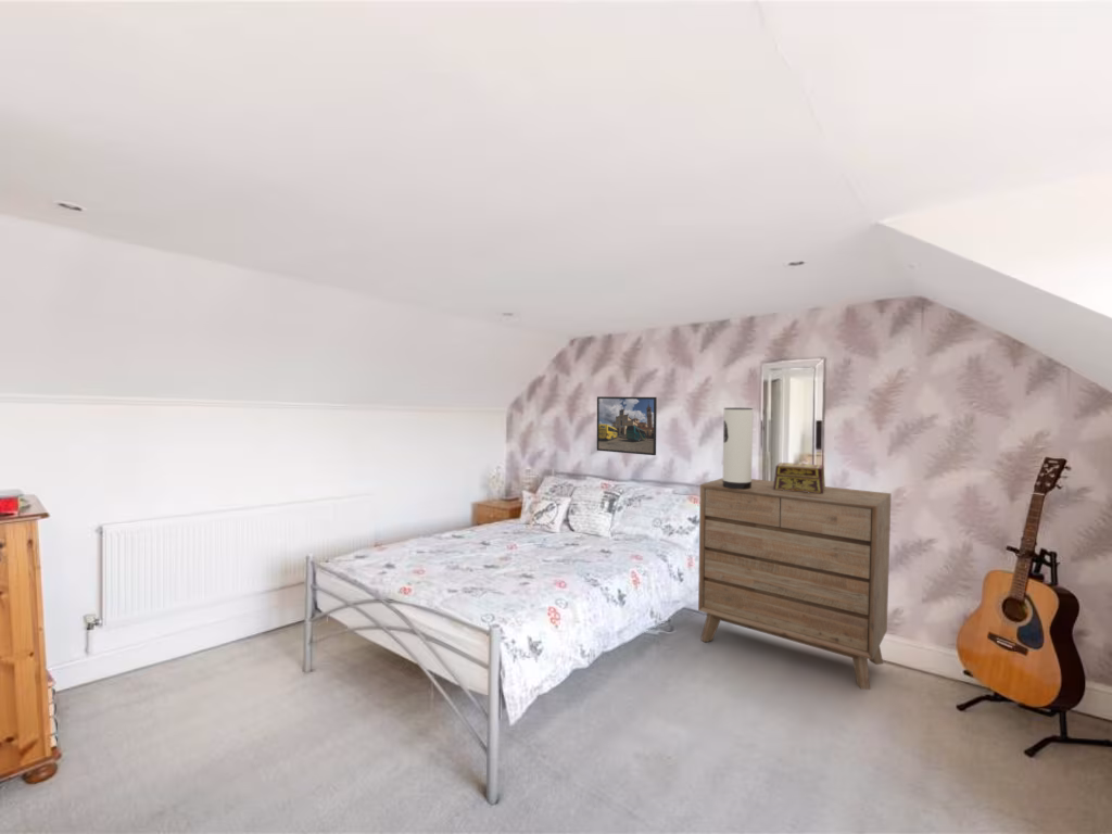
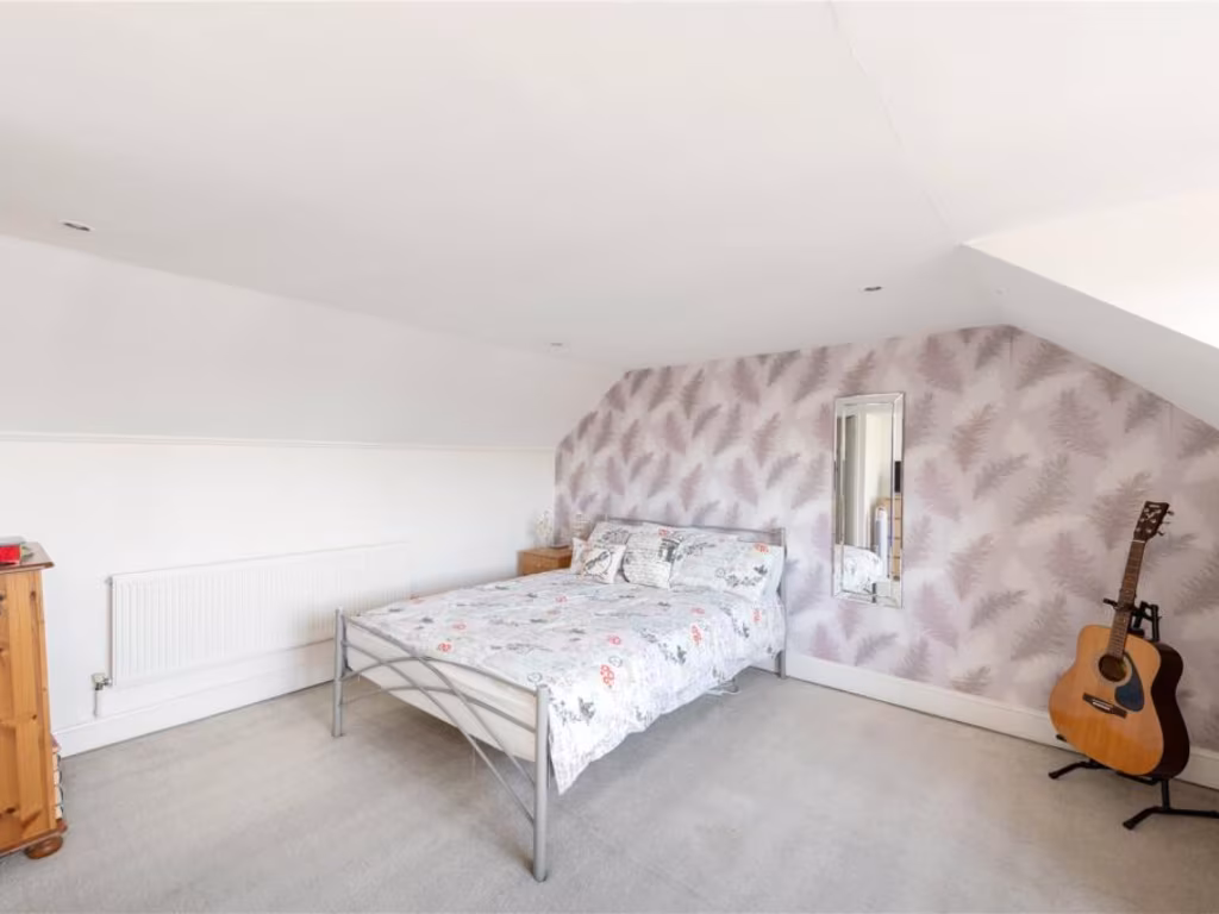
- decorative box (799, 477)
- dresser (789, 570)
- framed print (626, 425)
- table lamp (737, 446)
